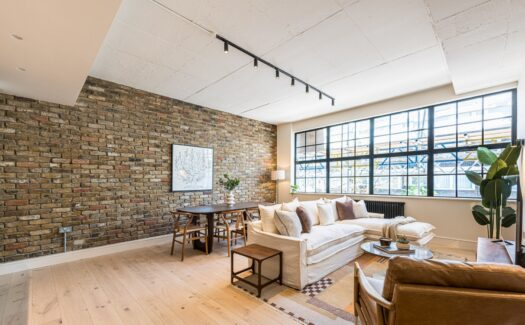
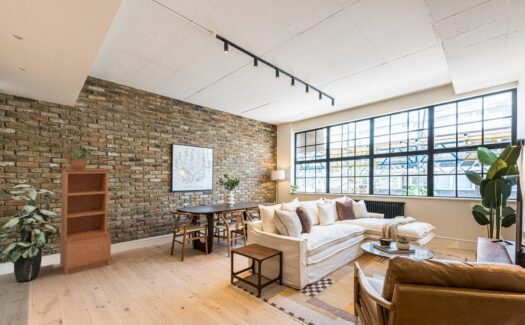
+ potted plant (79, 157)
+ indoor plant (26, 231)
+ bookshelf (86, 216)
